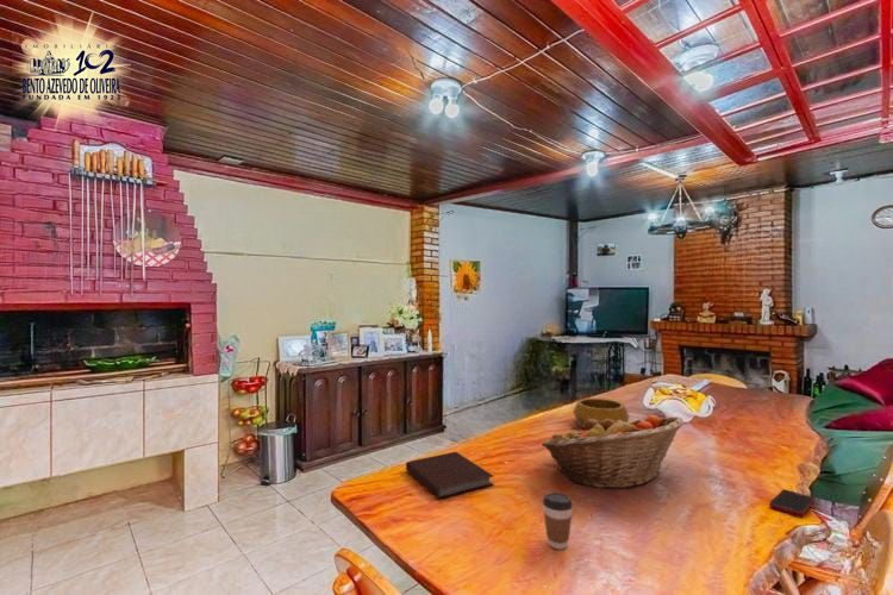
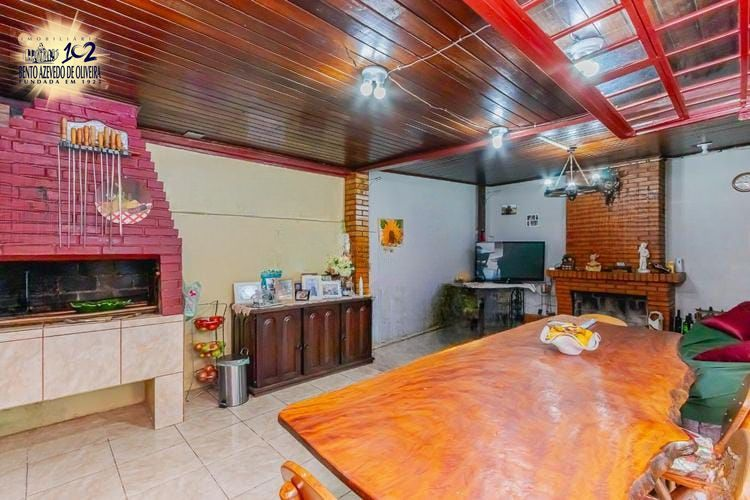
- decorative bowl (600, 414)
- fruit basket (612, 443)
- notebook (448, 472)
- cell phone (792, 502)
- coffee cup (557, 520)
